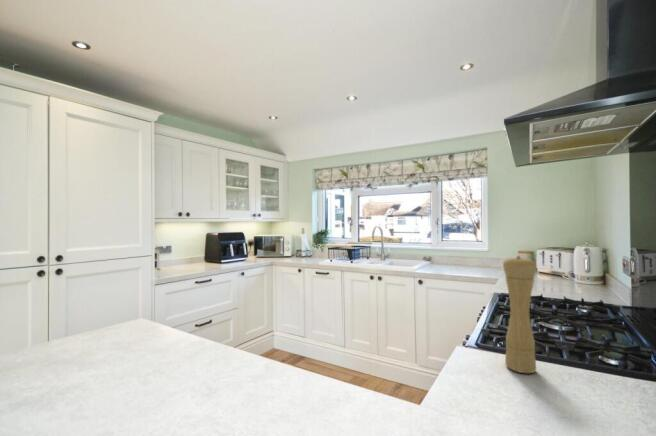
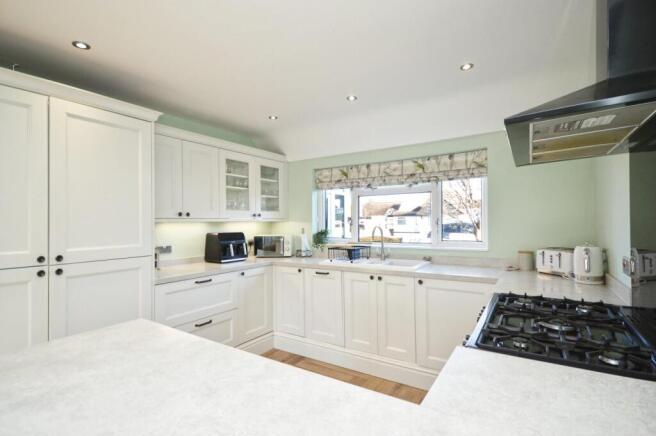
- pepper mill (519, 312)
